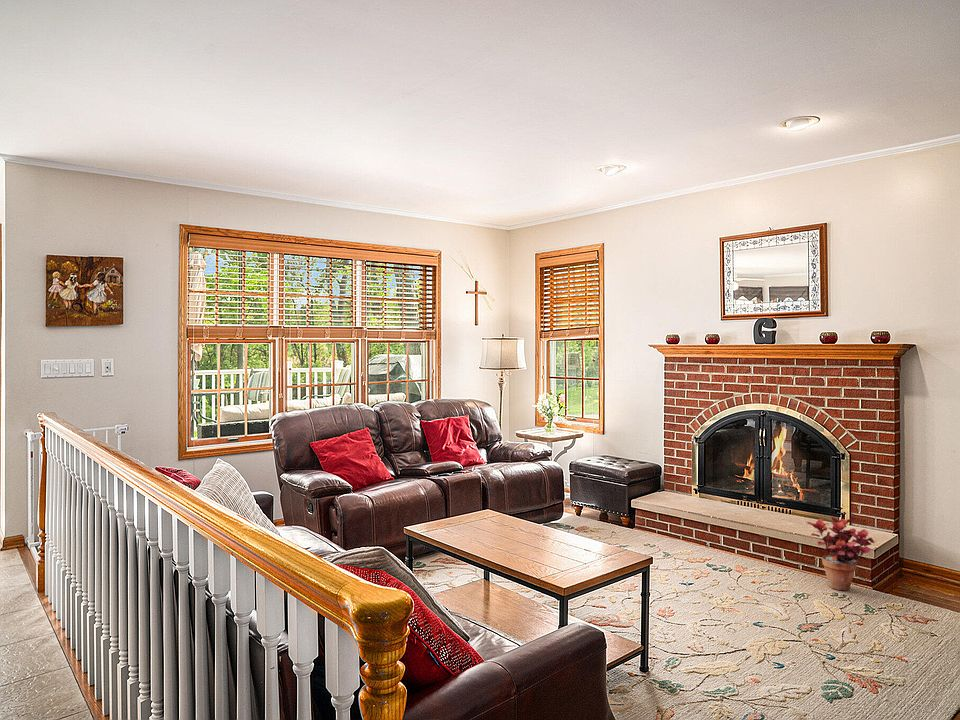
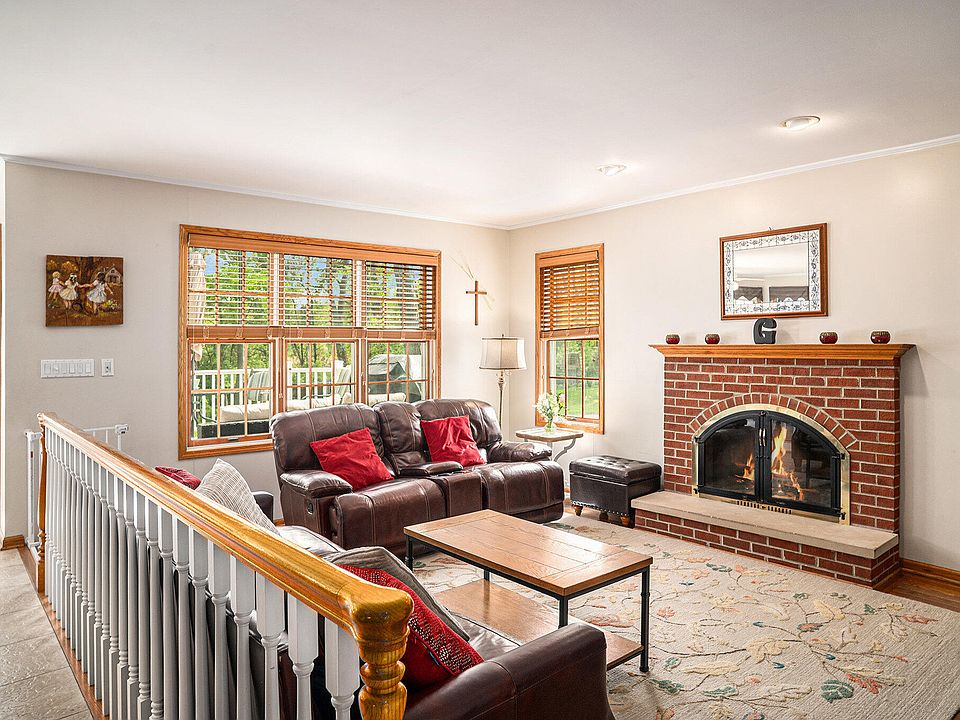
- potted plant (843, 554)
